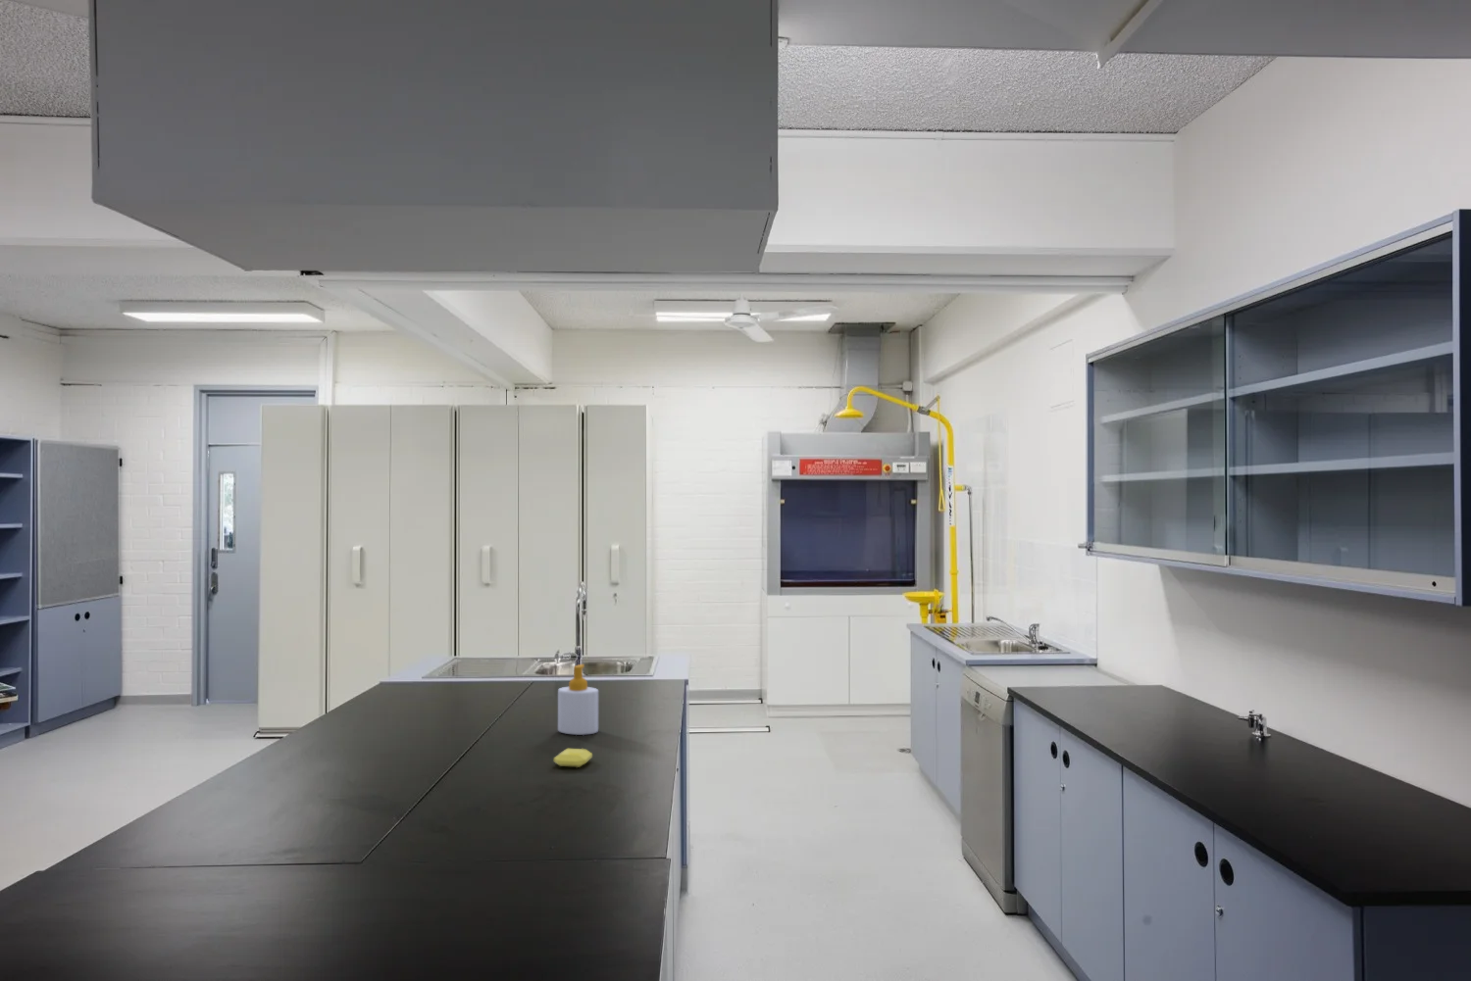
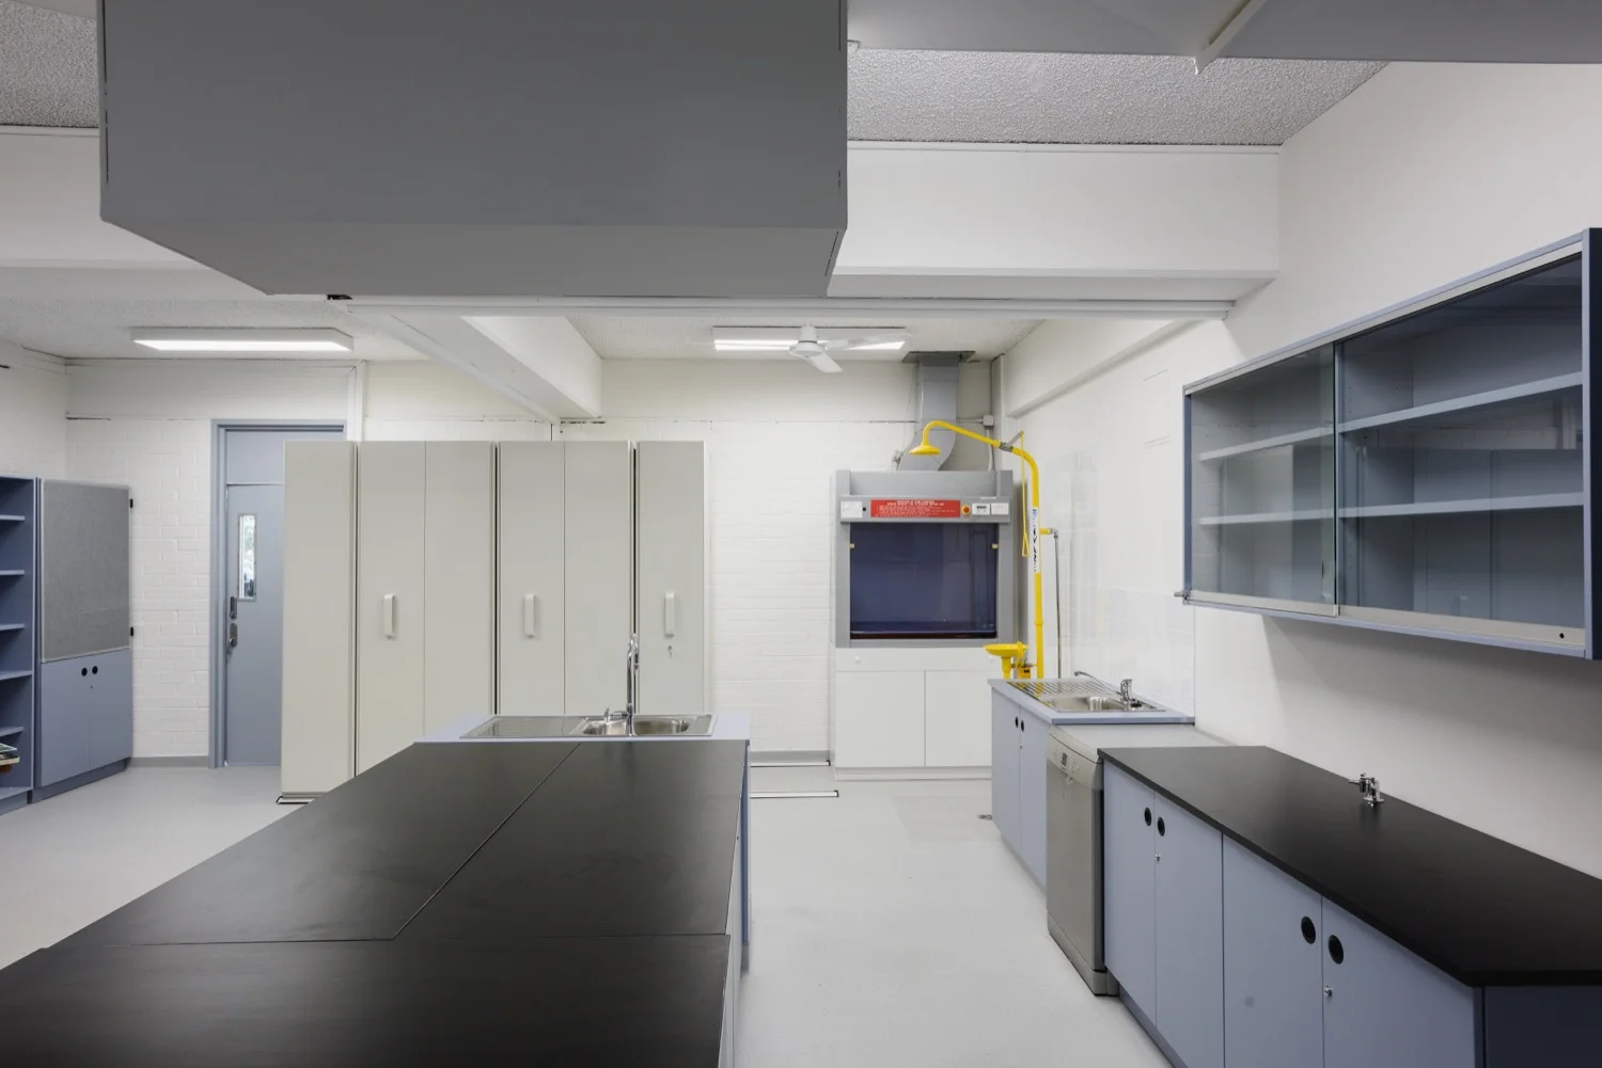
- soap bottle (577, 699)
- soap bar (573, 758)
